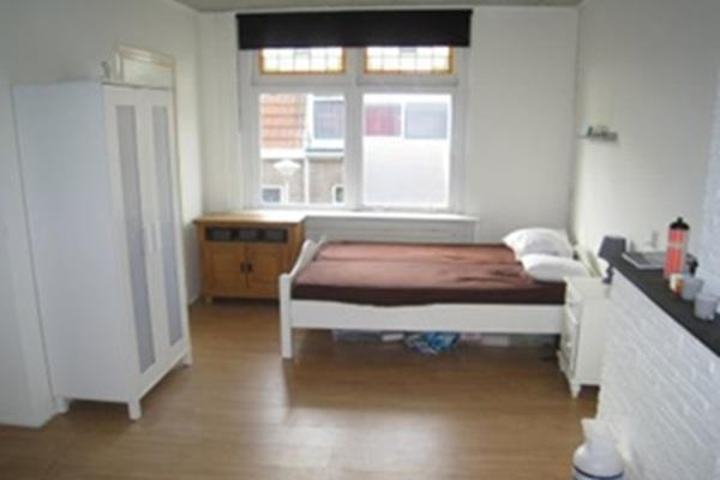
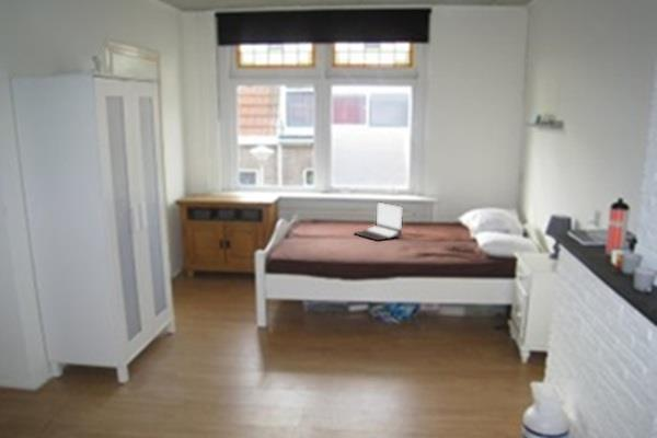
+ laptop (377, 220)
